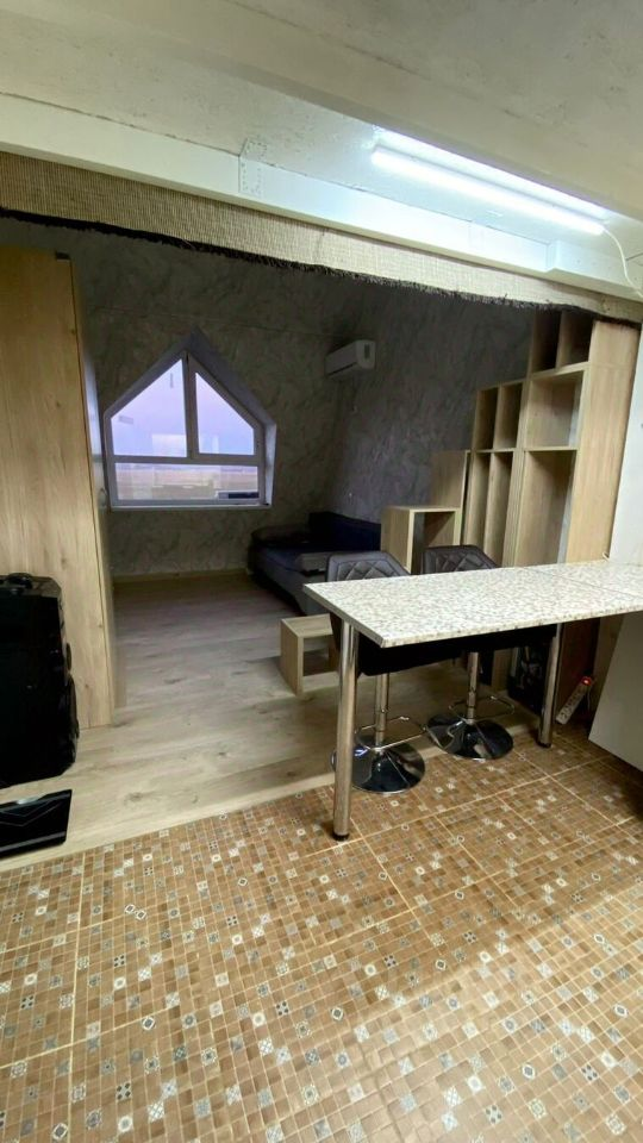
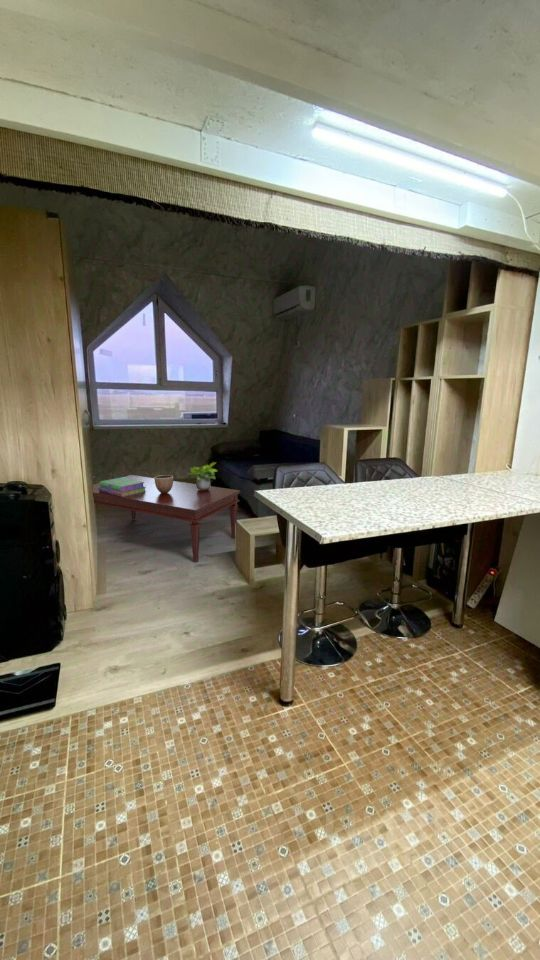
+ decorative bowl (164, 484)
+ coffee table (159, 514)
+ stack of books (122, 486)
+ potted plant (203, 476)
